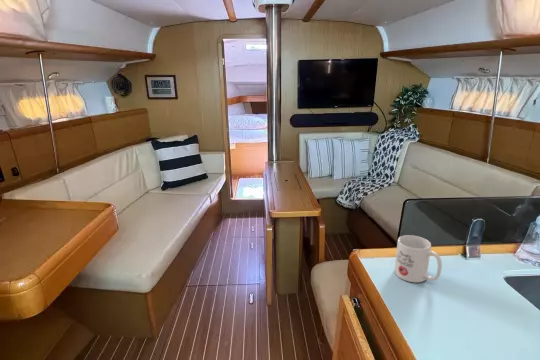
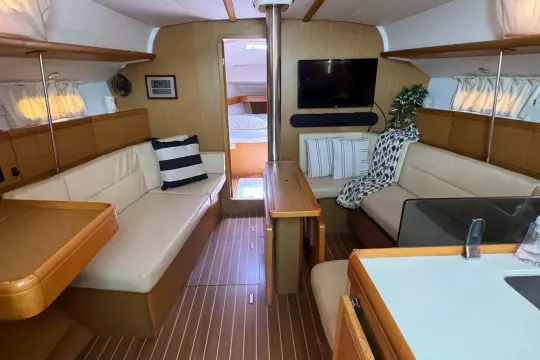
- mug (418, 260)
